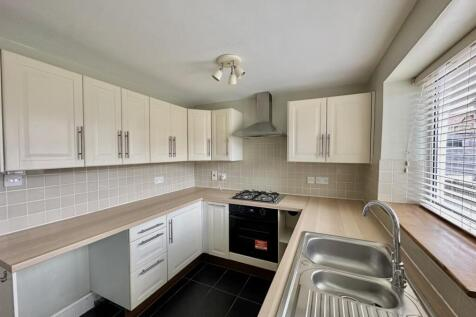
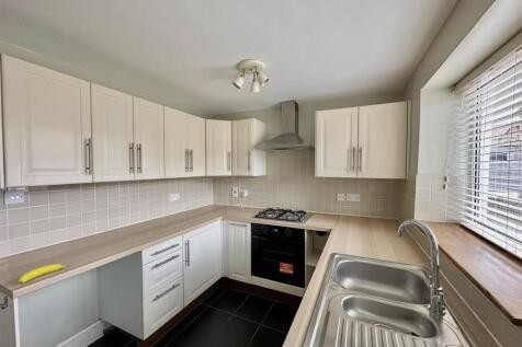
+ banana (42, 271)
